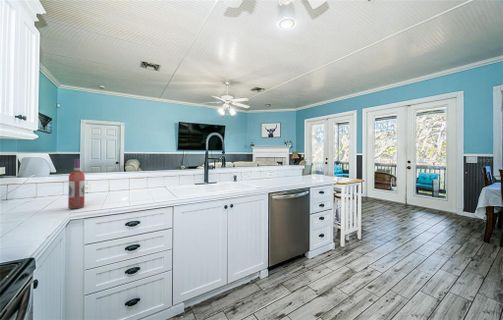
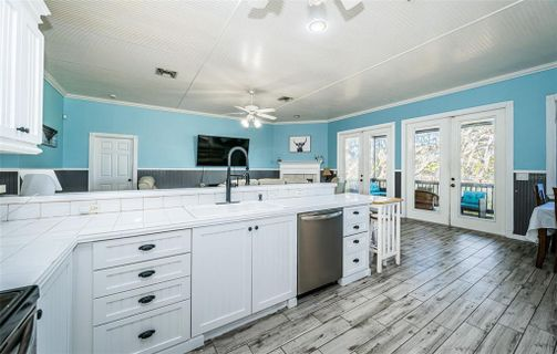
- wine bottle (76, 183)
